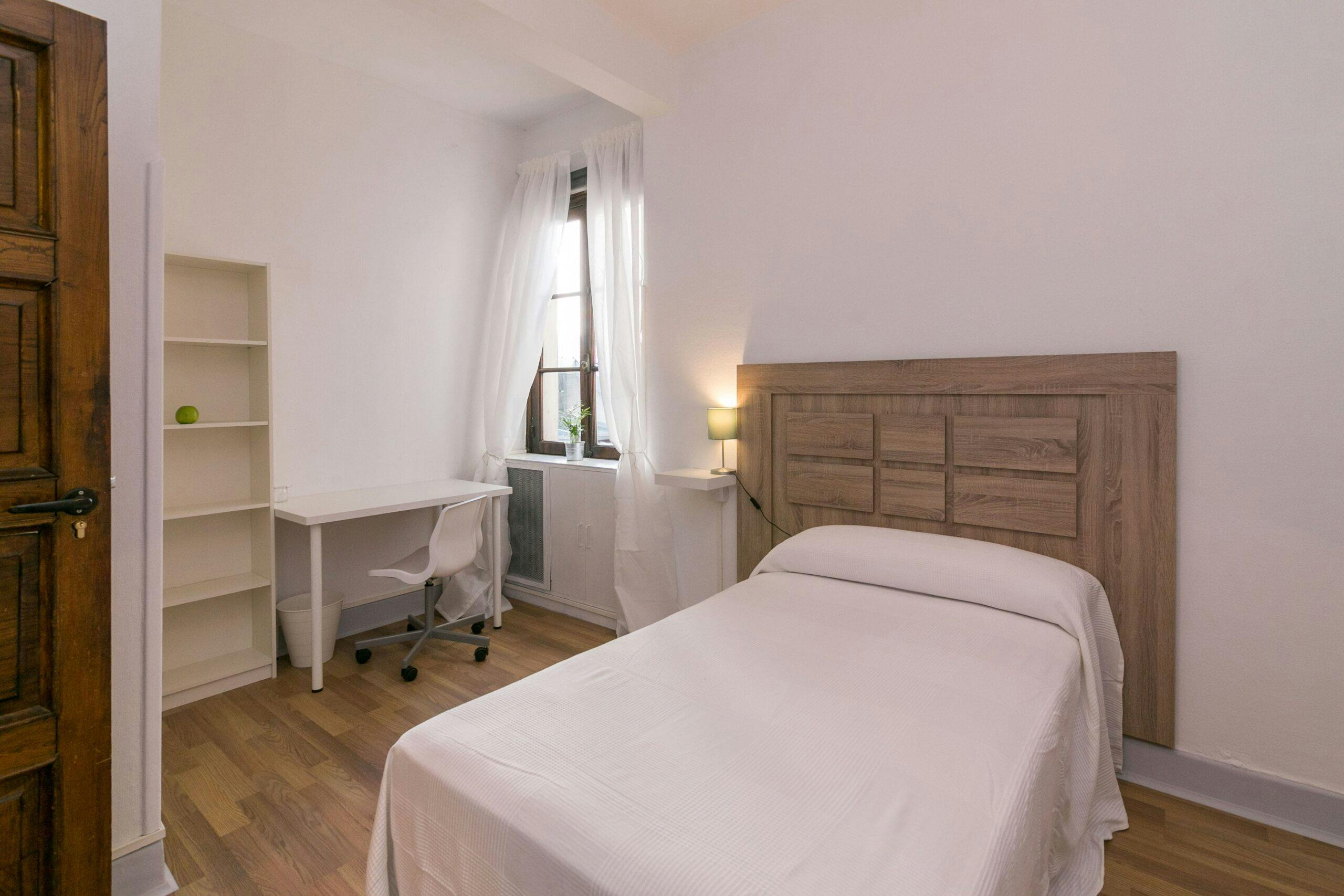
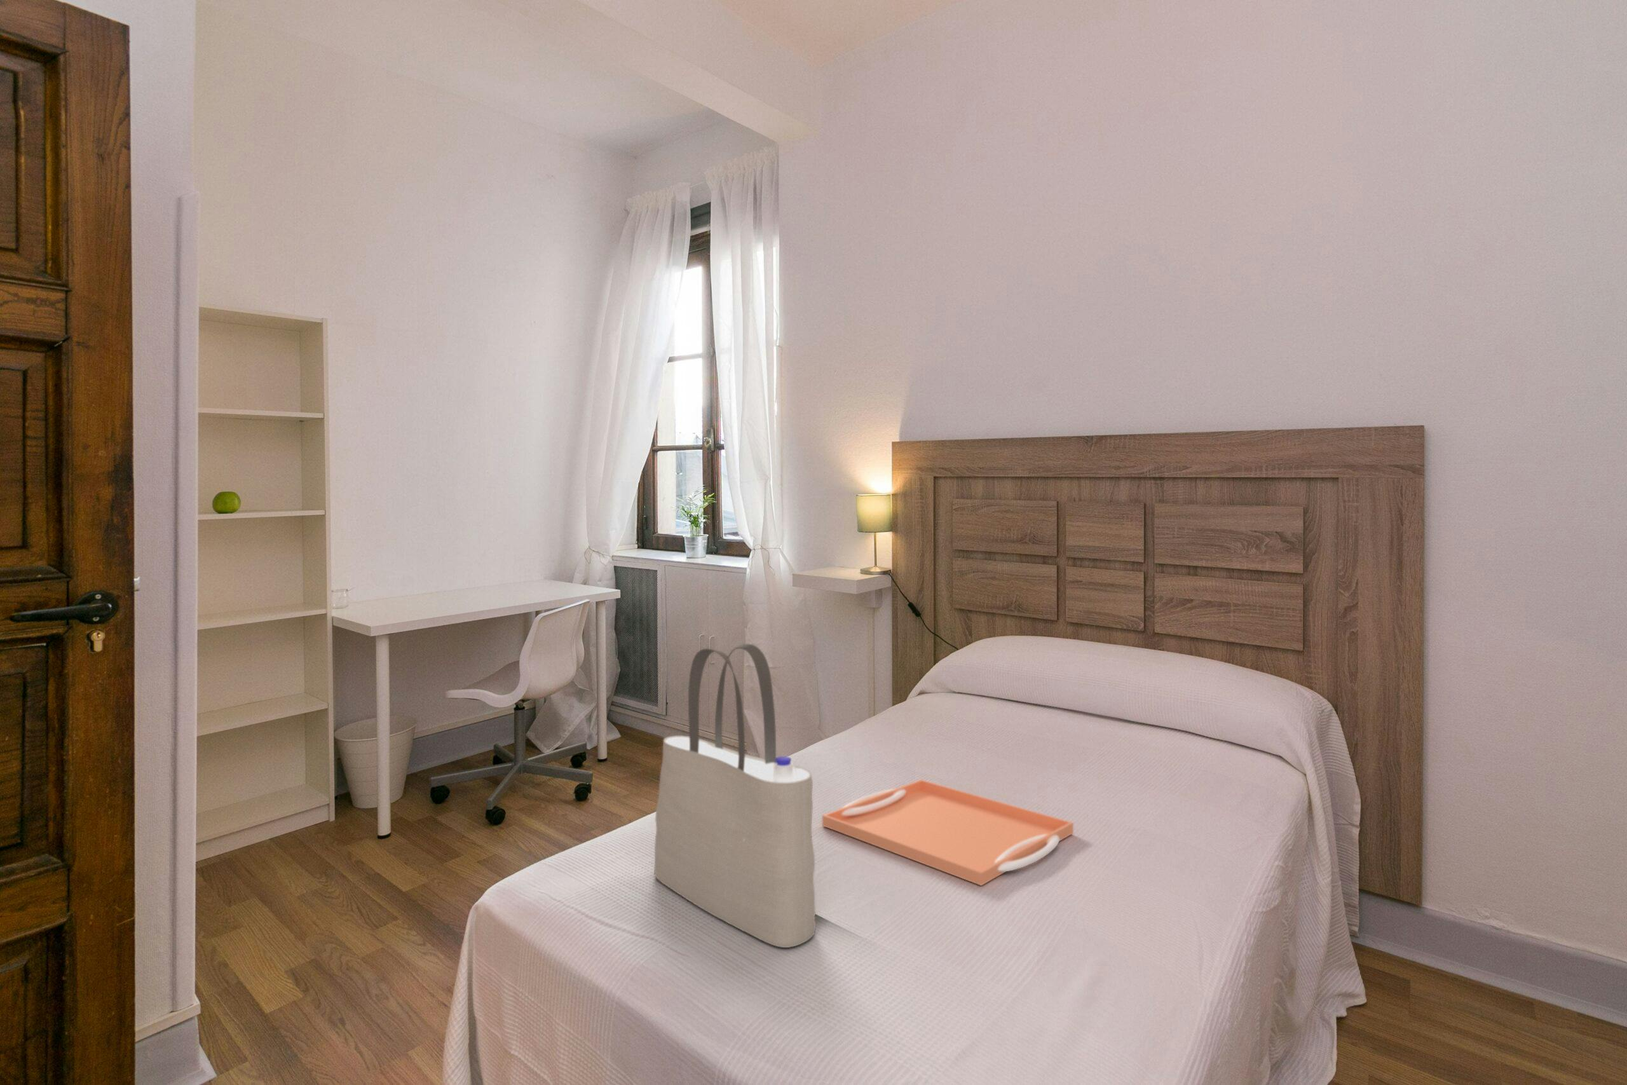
+ serving tray (945, 823)
+ tote bag (729, 774)
